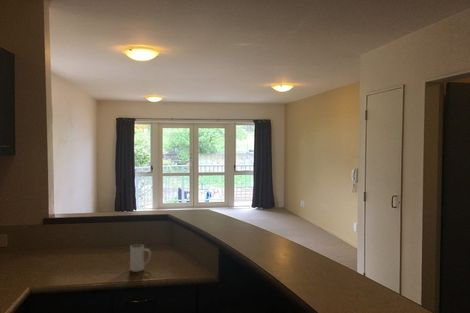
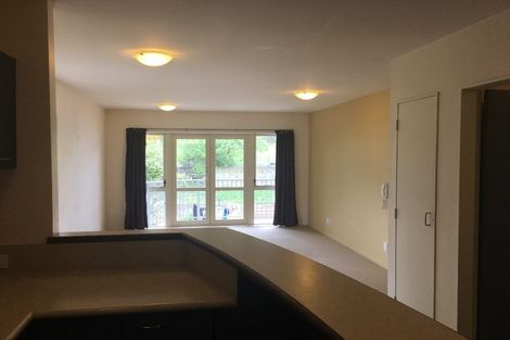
- mug (140, 257)
